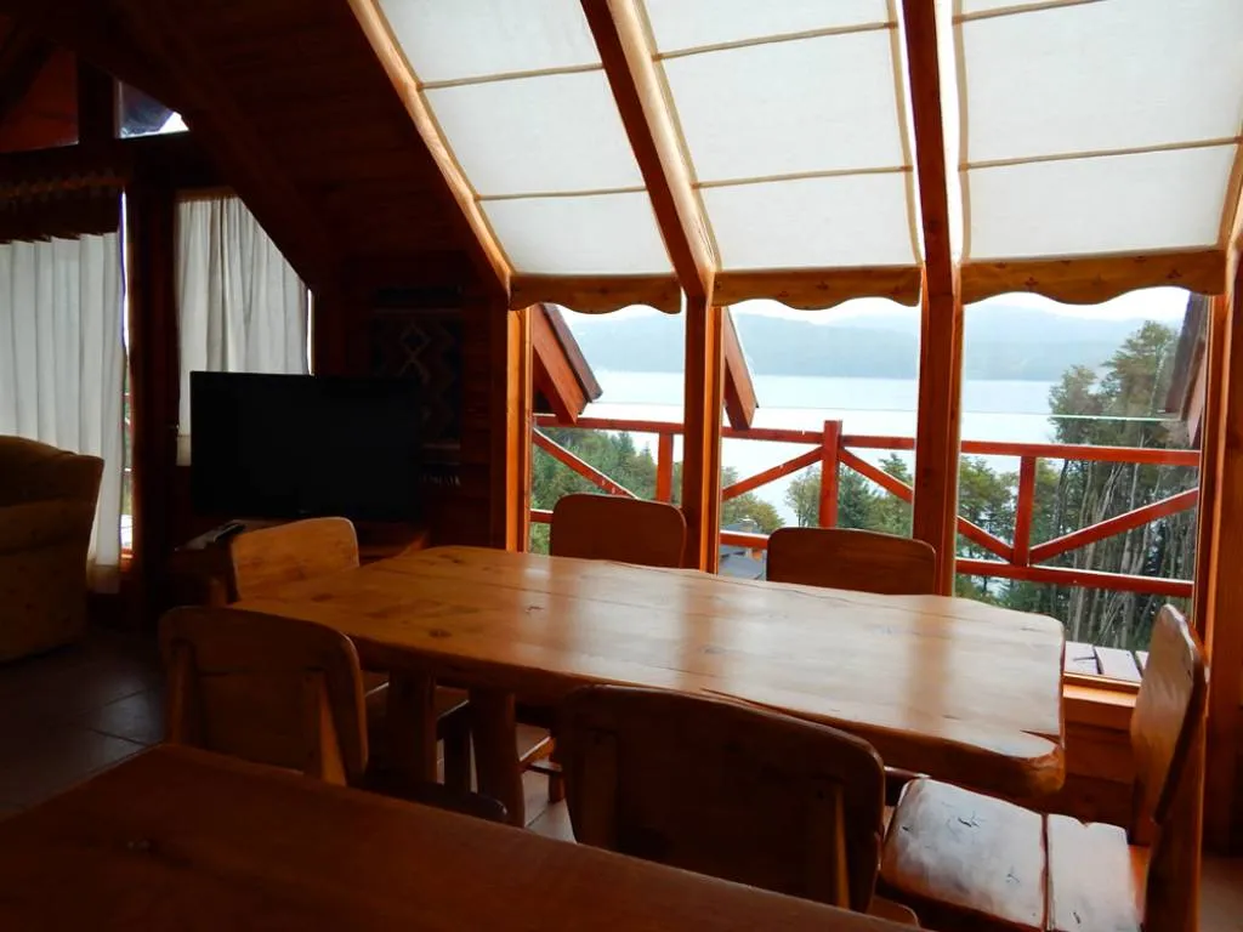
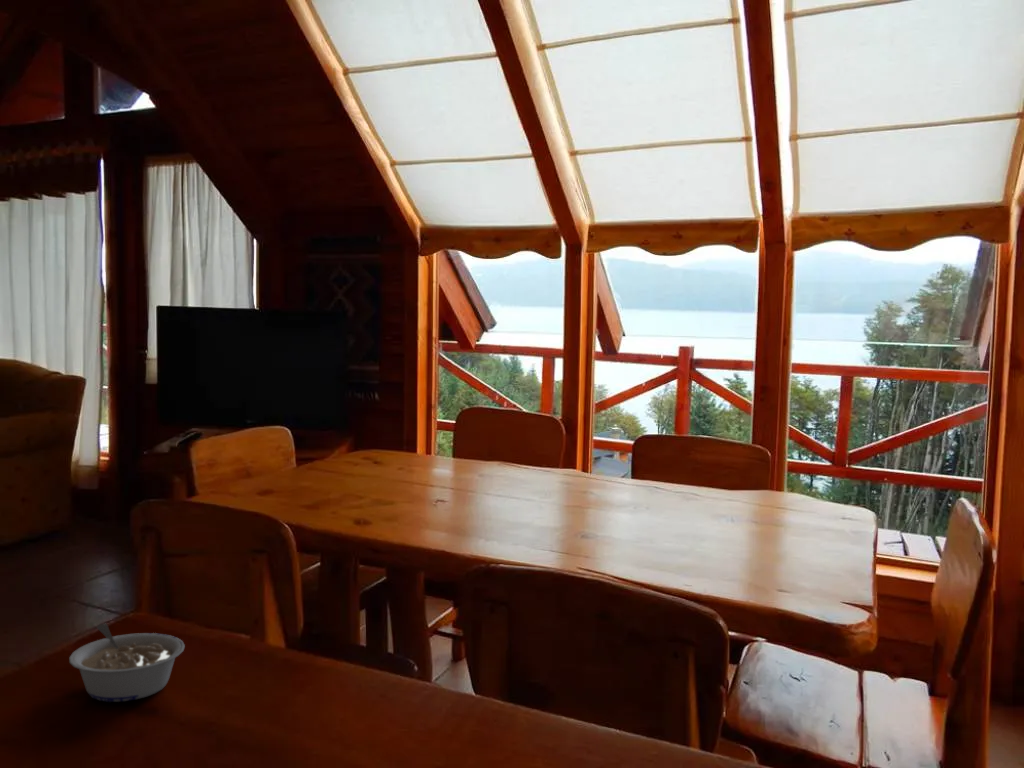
+ legume (124, 665)
